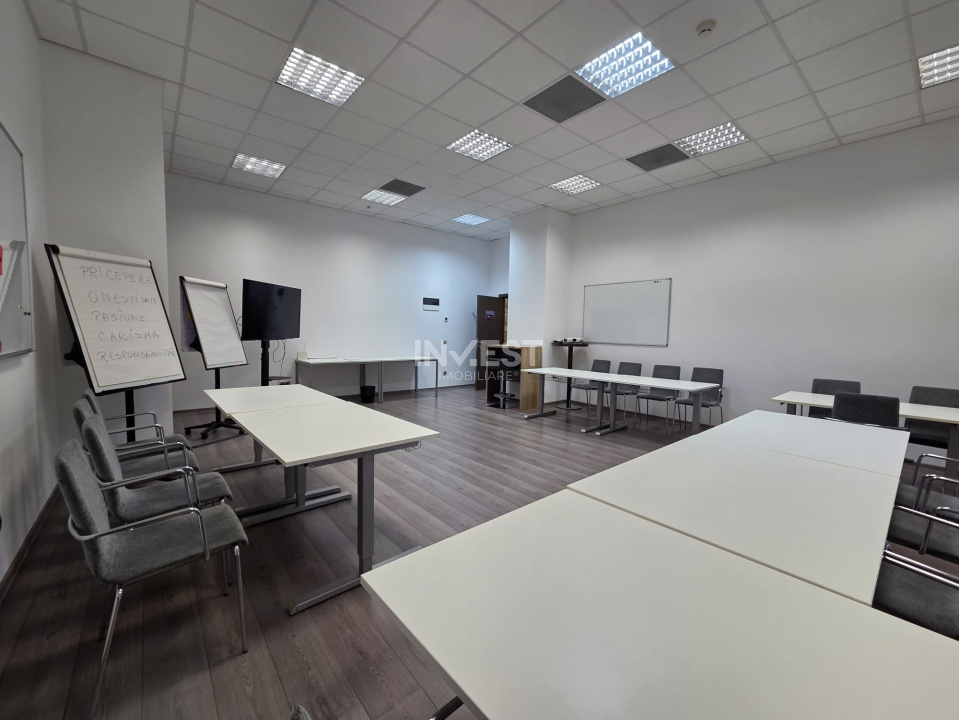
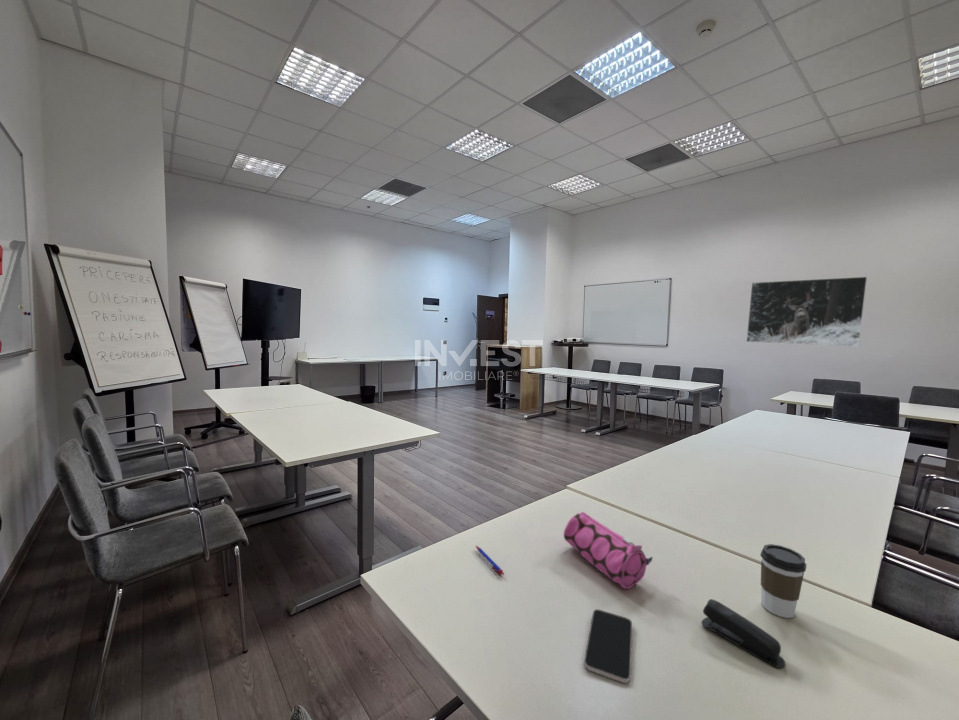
+ coffee cup (780, 581)
+ stapler (741, 629)
+ smartphone (609, 642)
+ pen (488, 558)
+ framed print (801, 312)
+ pencil case (602, 544)
